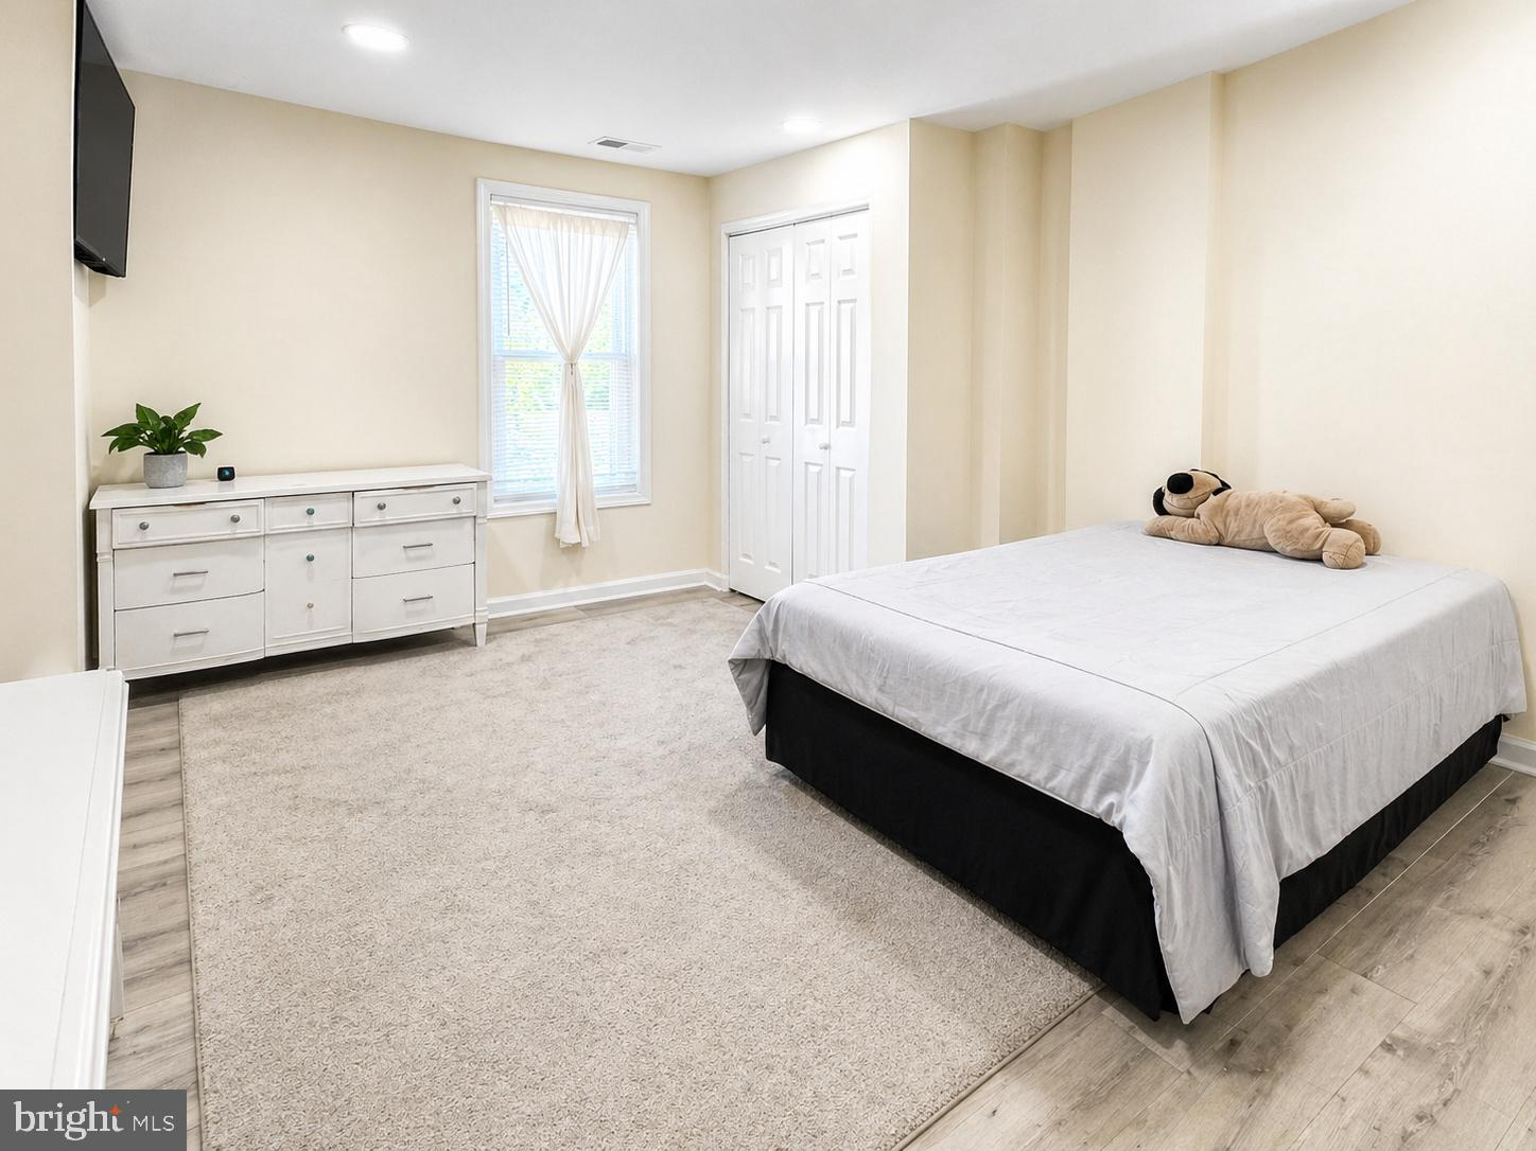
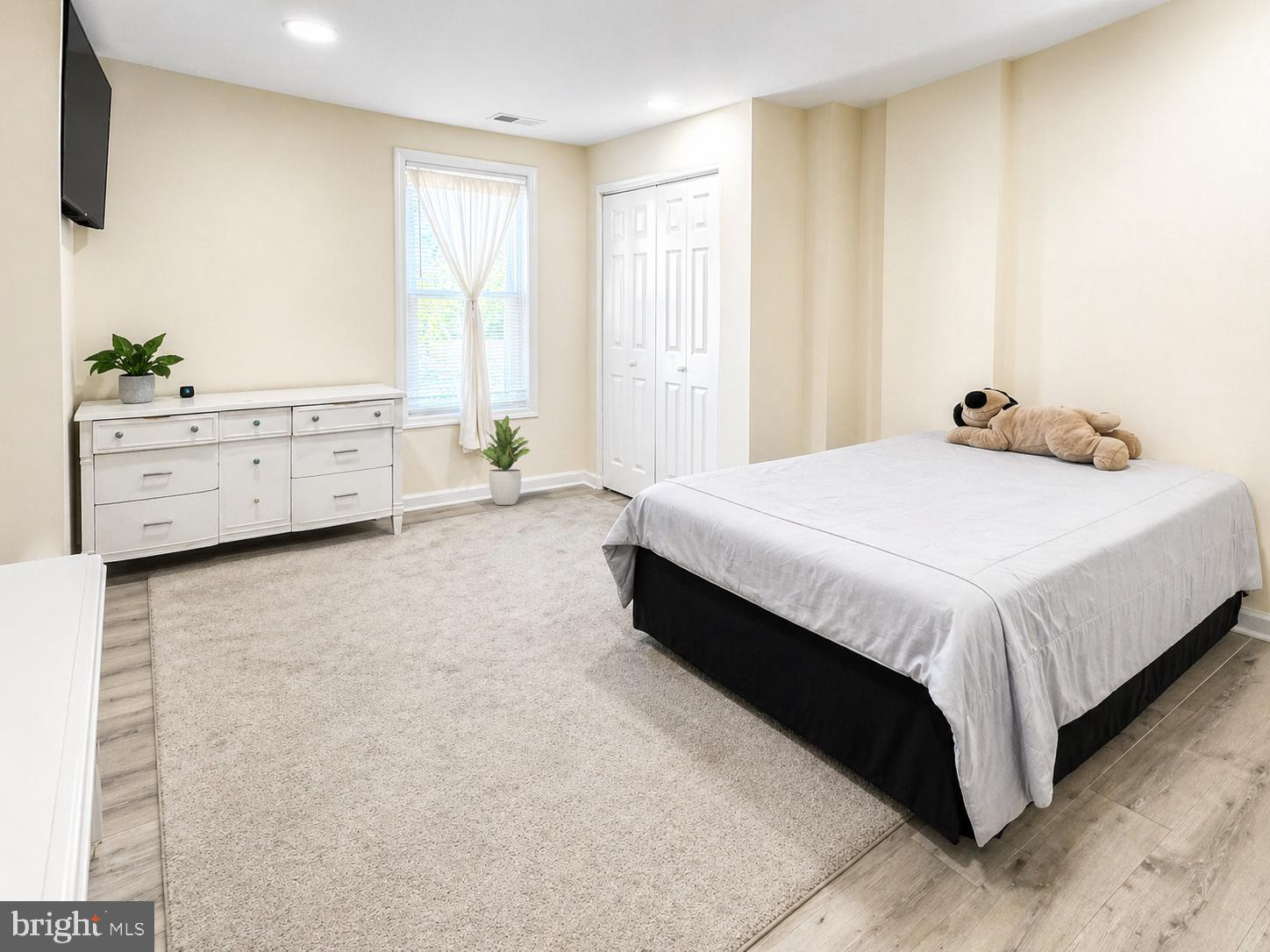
+ potted plant (504, 459)
